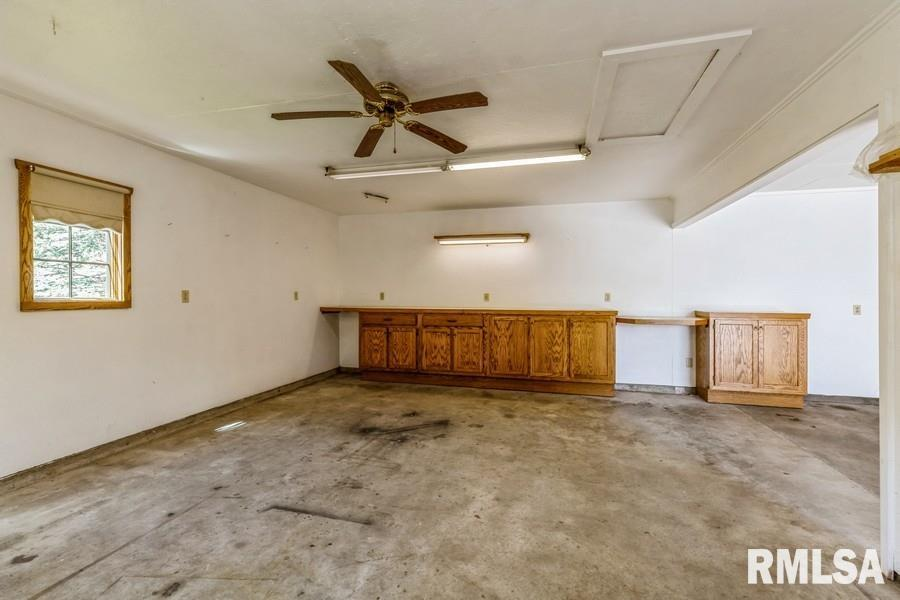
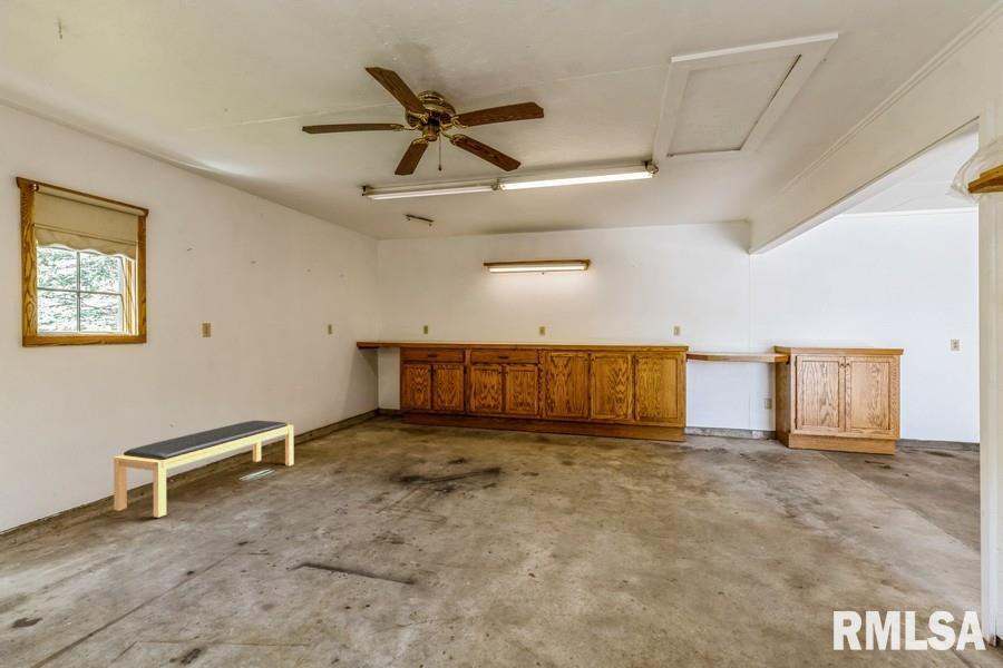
+ bench (215, 454)
